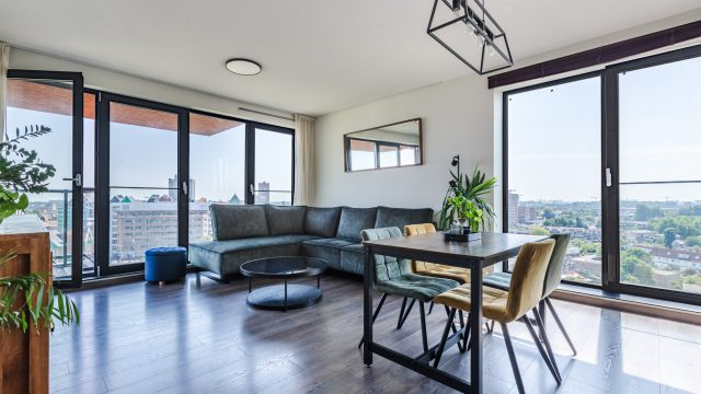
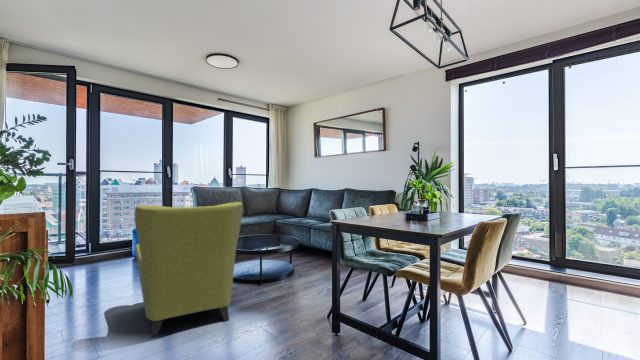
+ armchair (189, 259)
